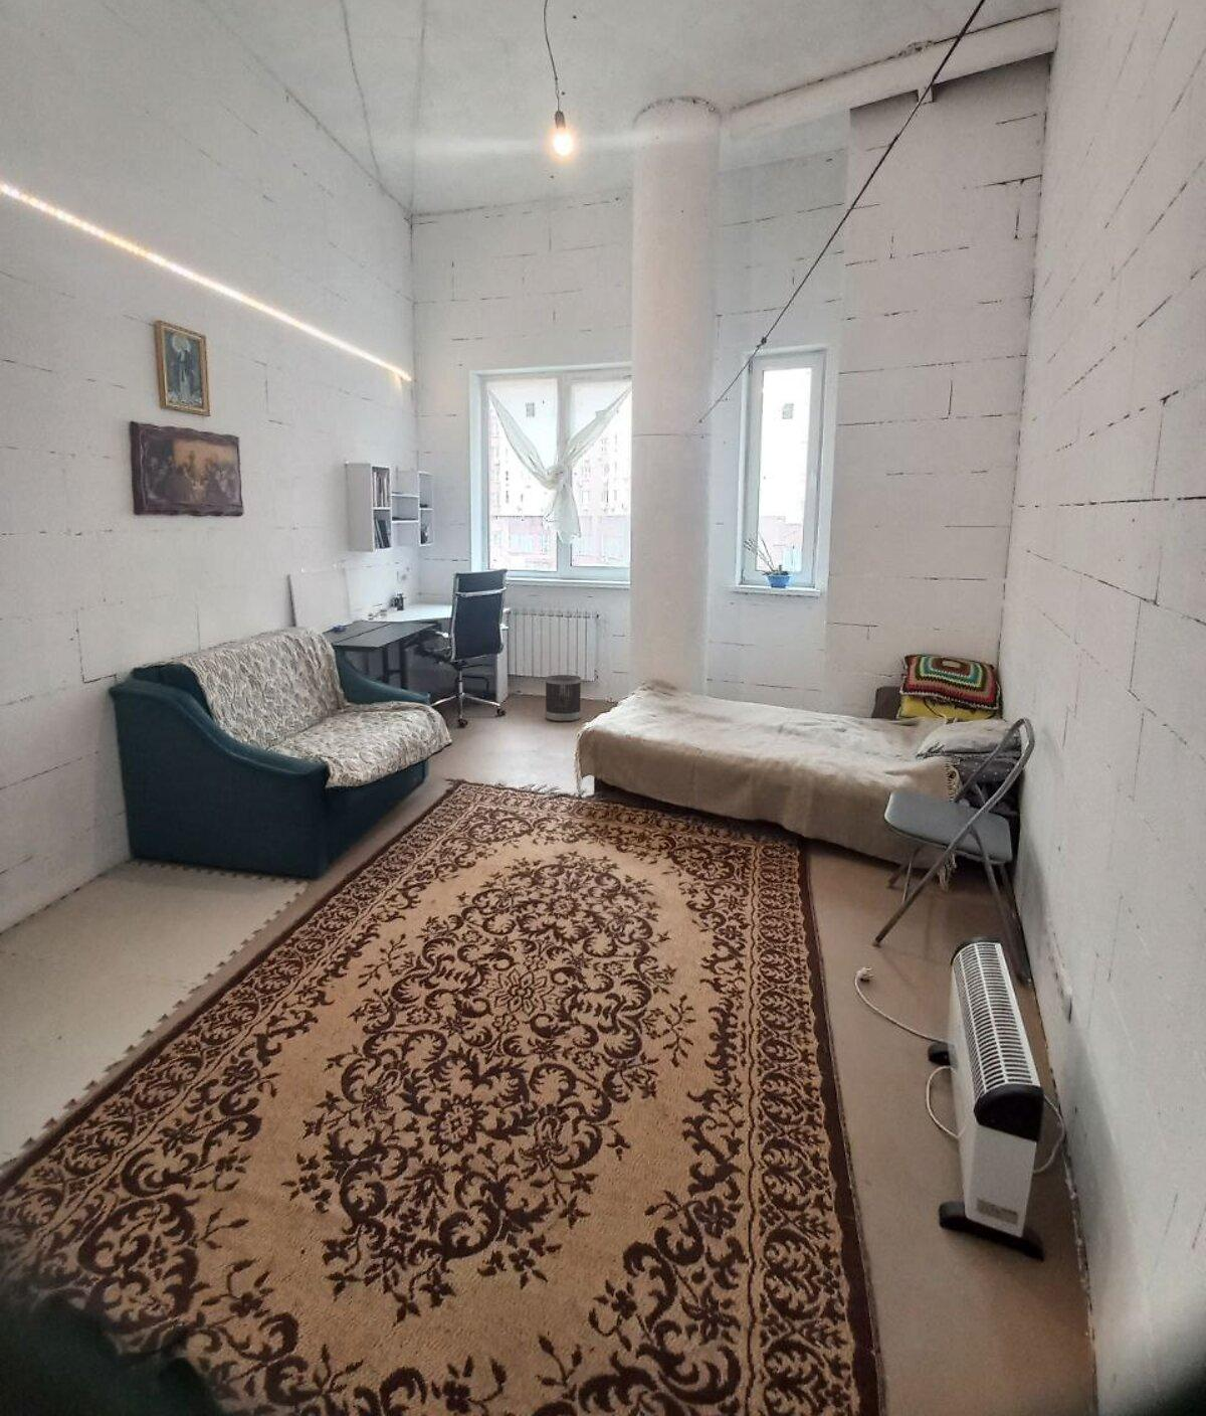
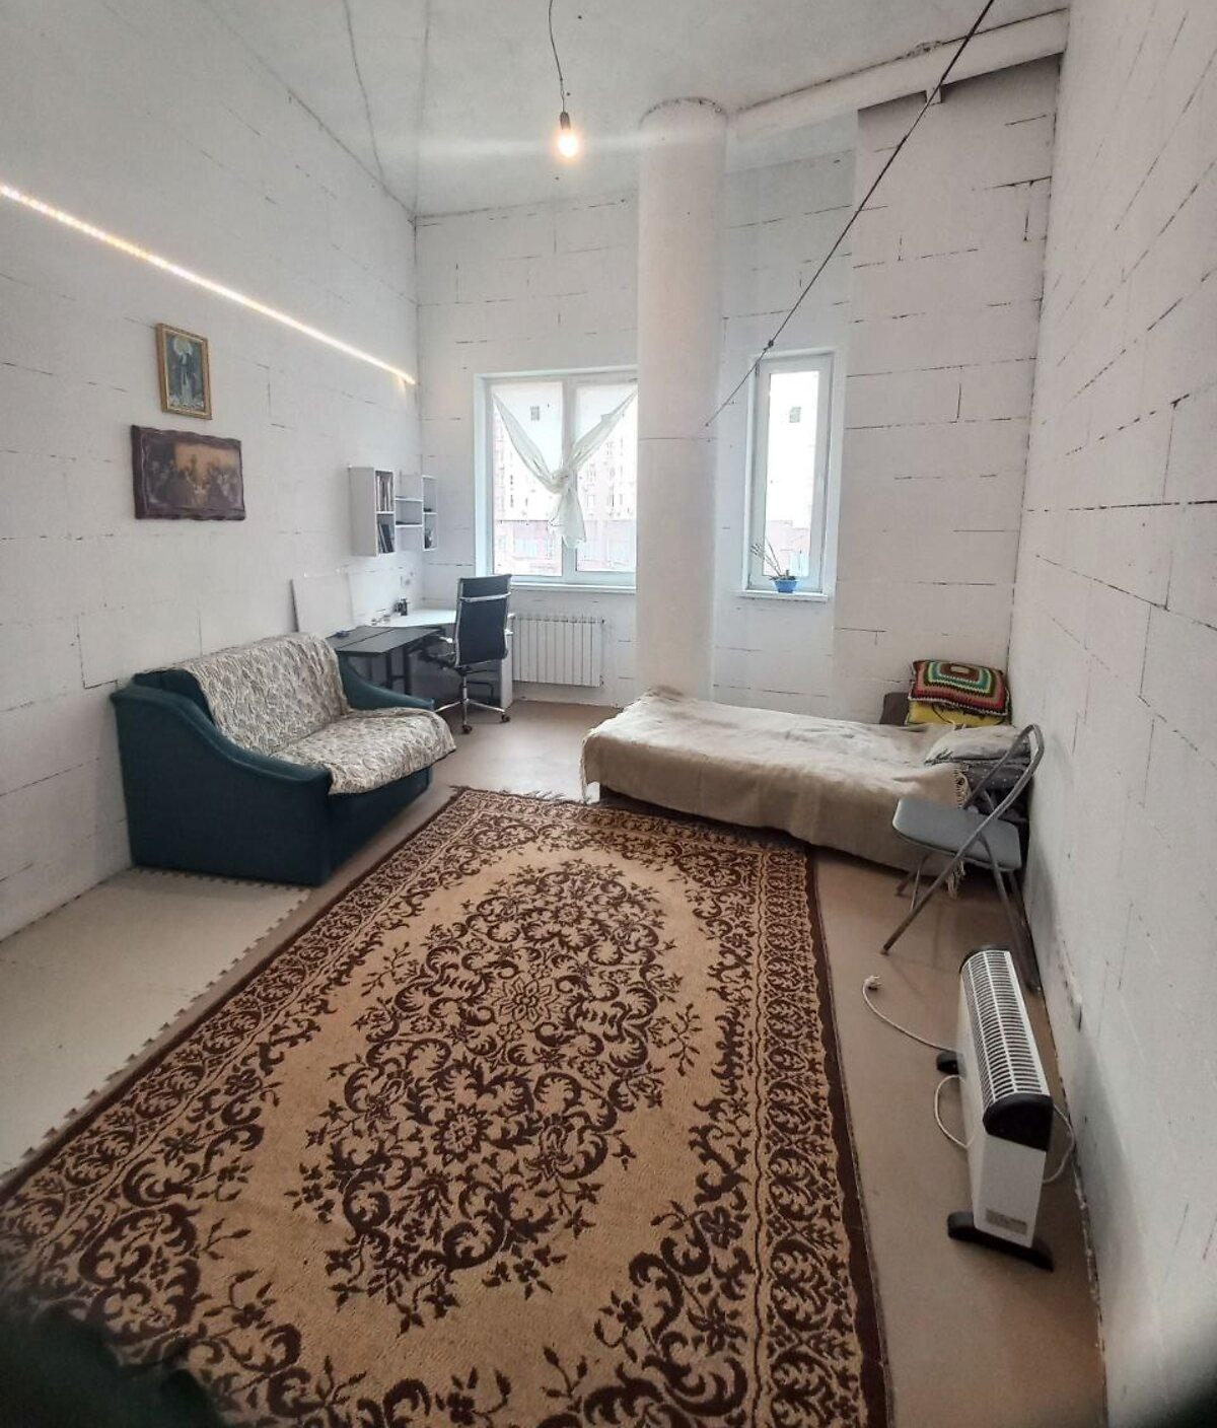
- wastebasket (562, 697)
